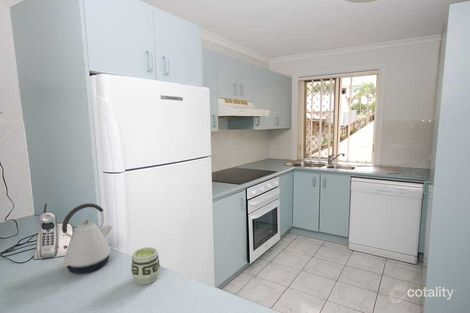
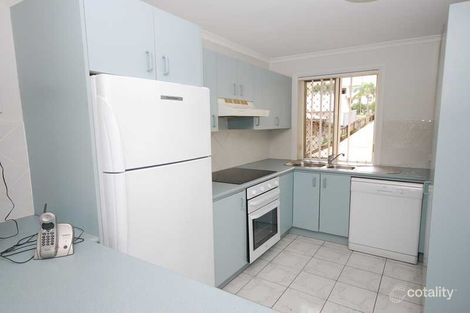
- kettle (88, 234)
- cup (145, 265)
